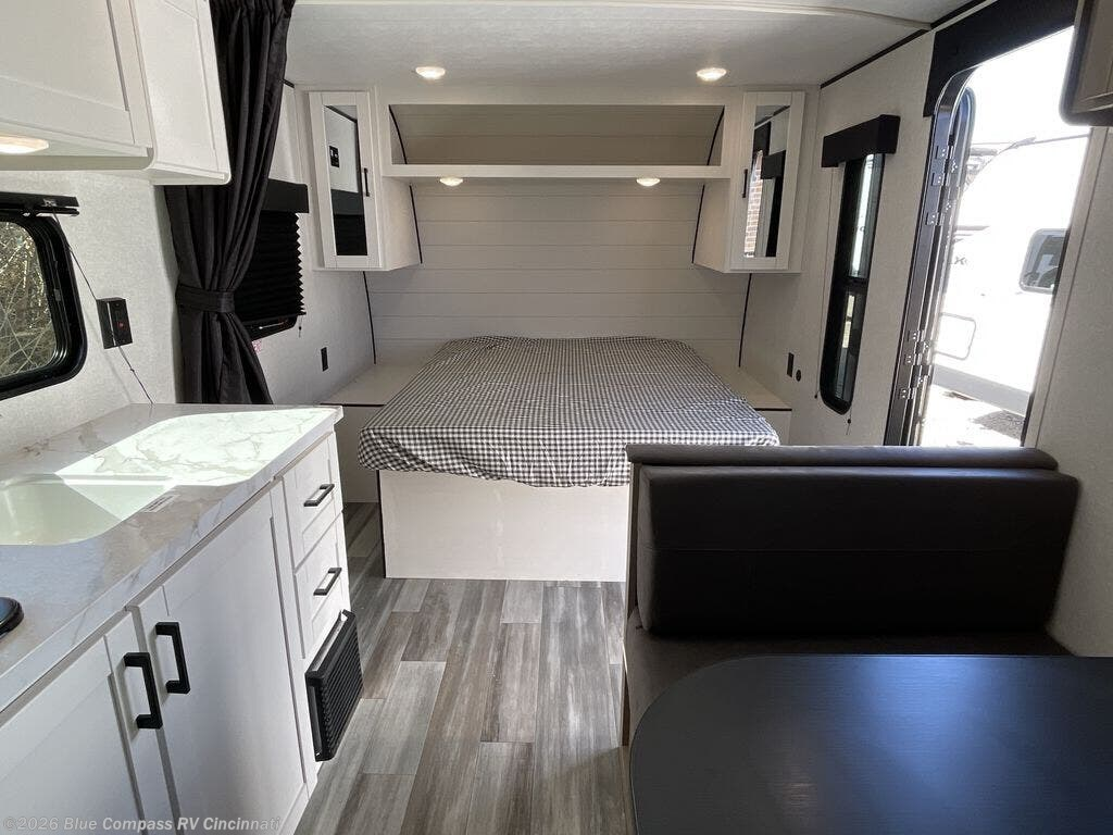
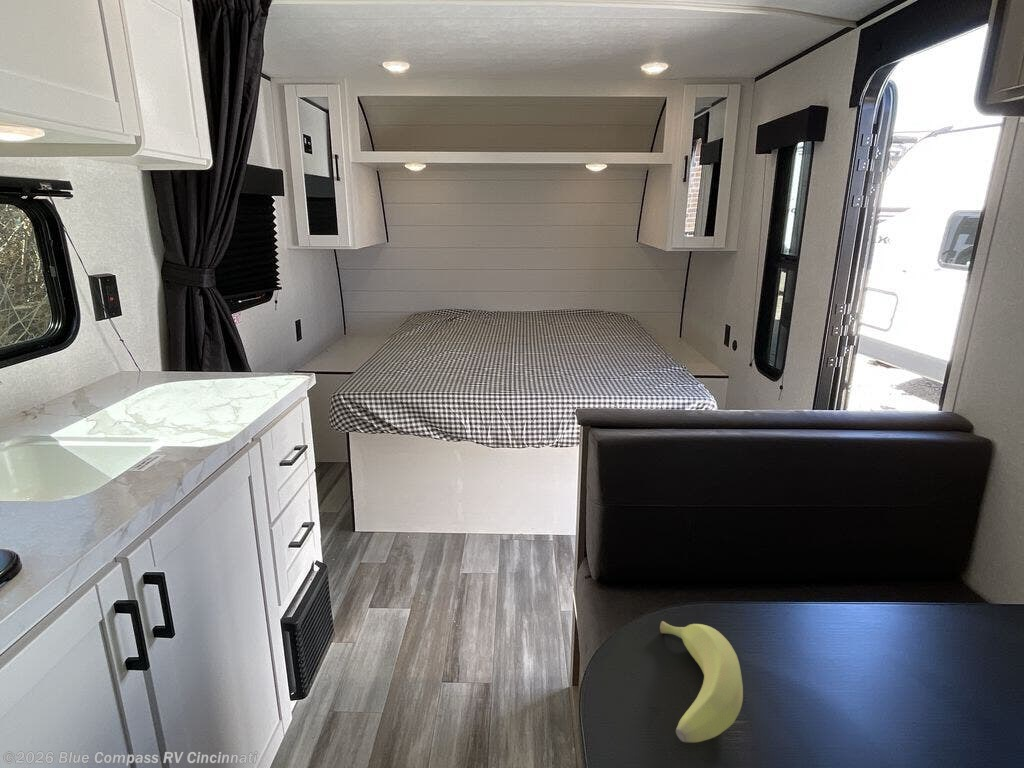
+ banana (696, 661)
